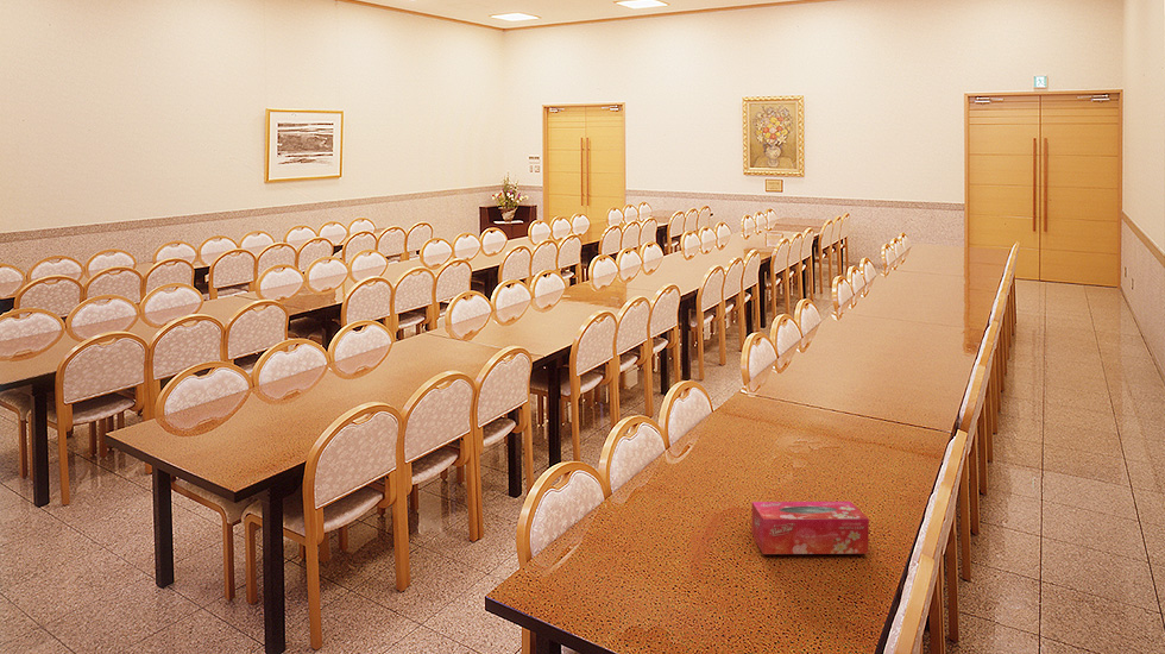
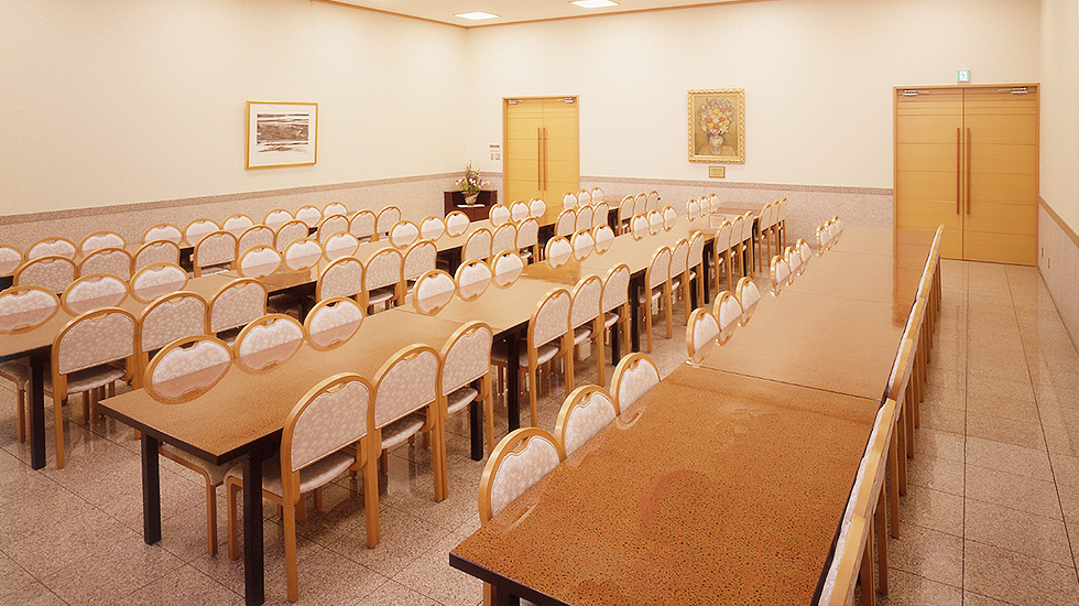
- tissue box (807, 527)
